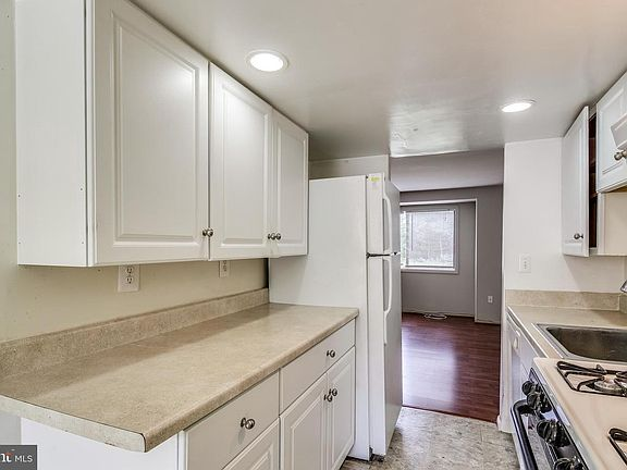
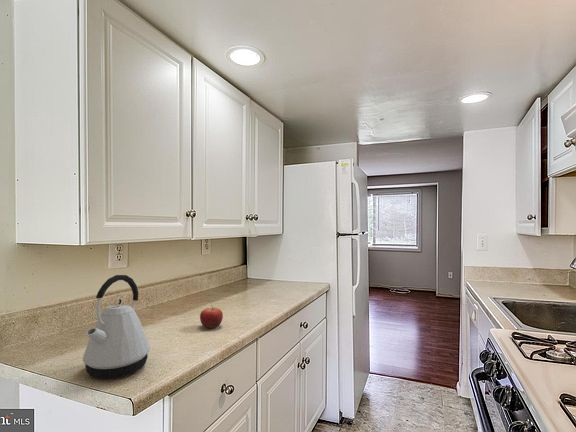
+ fruit (211, 315)
+ kettle (116, 322)
